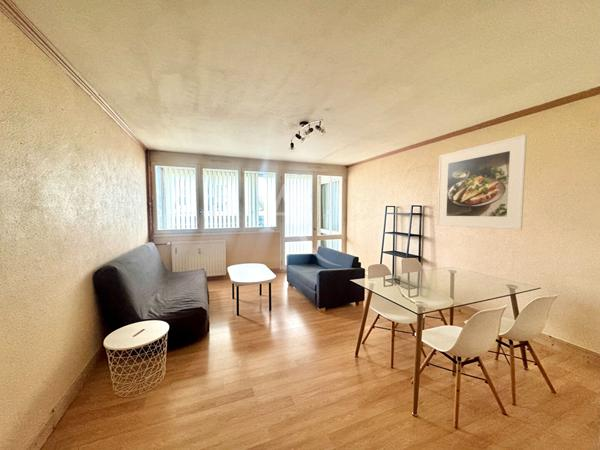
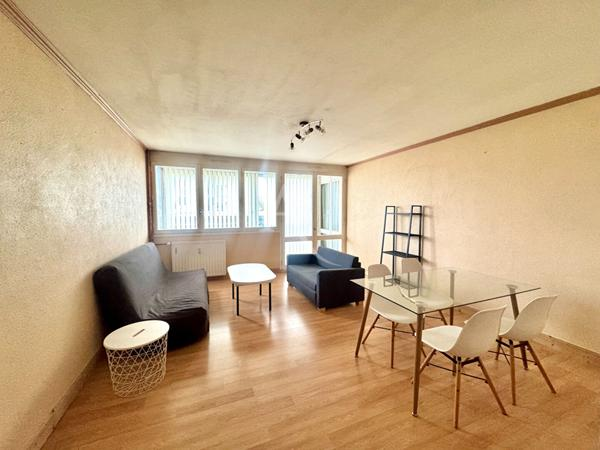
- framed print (474, 187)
